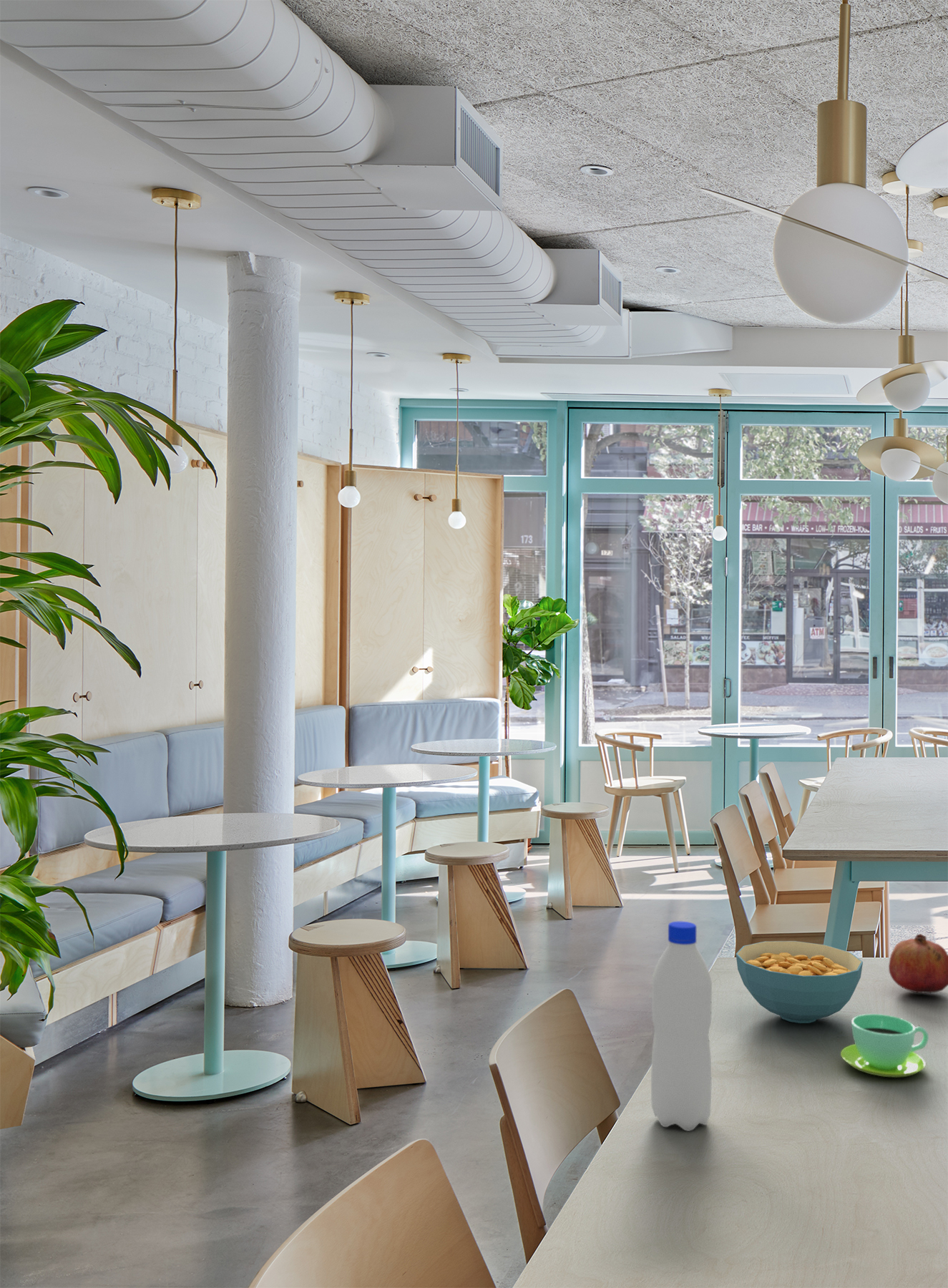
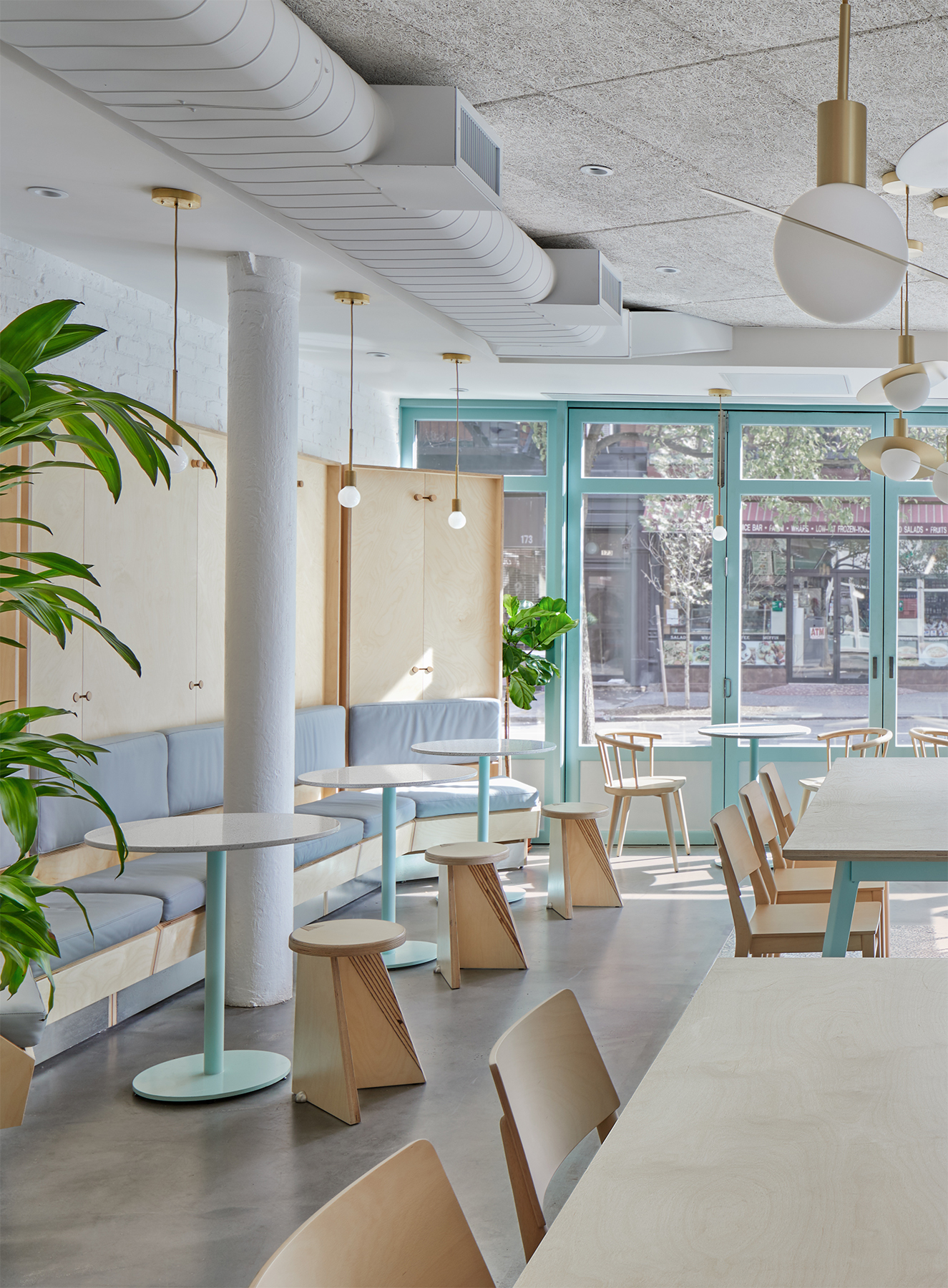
- fruit (920, 964)
- cereal bowl (798, 987)
- water bottle (681, 1022)
- cup (884, 1045)
